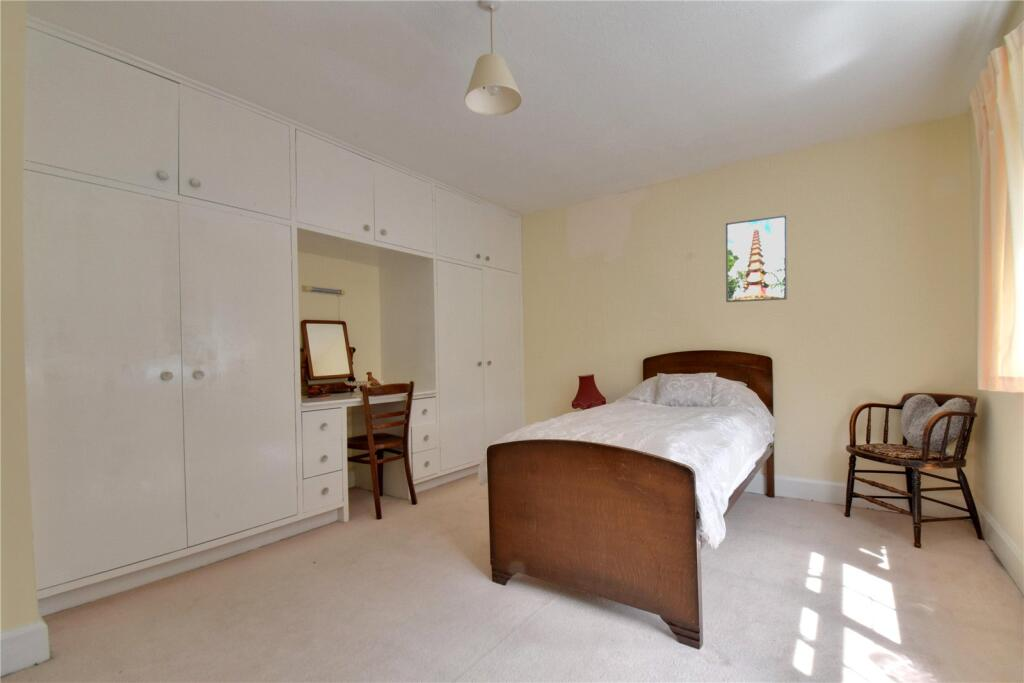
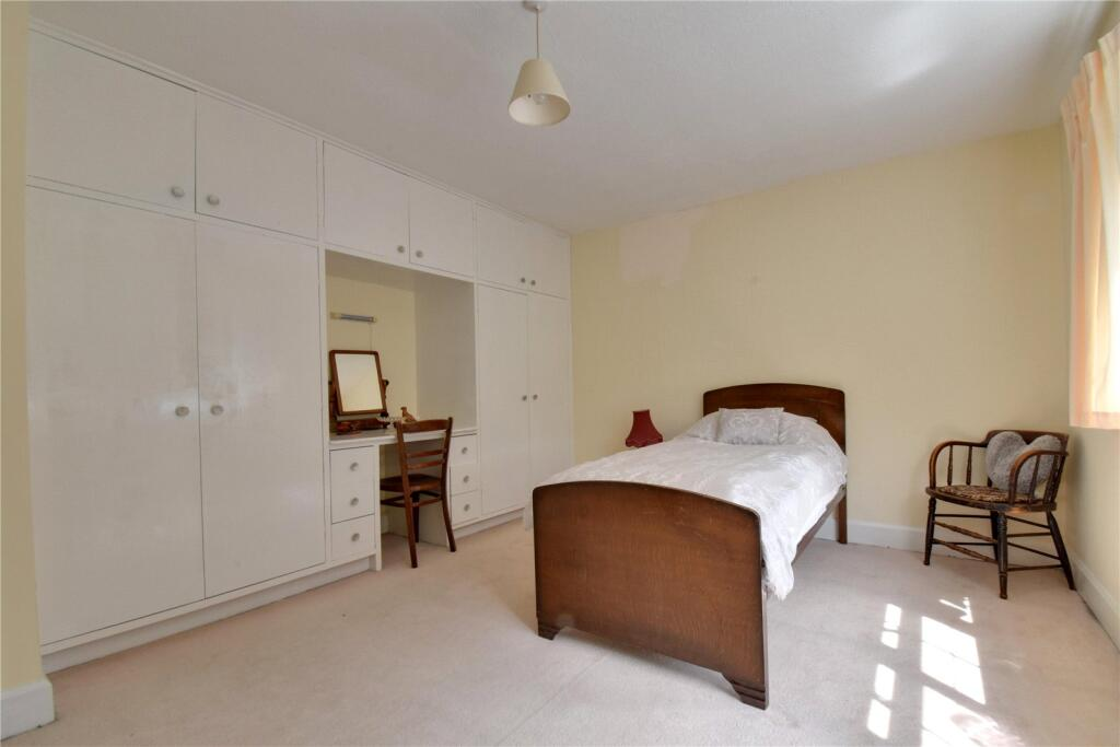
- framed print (755, 260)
